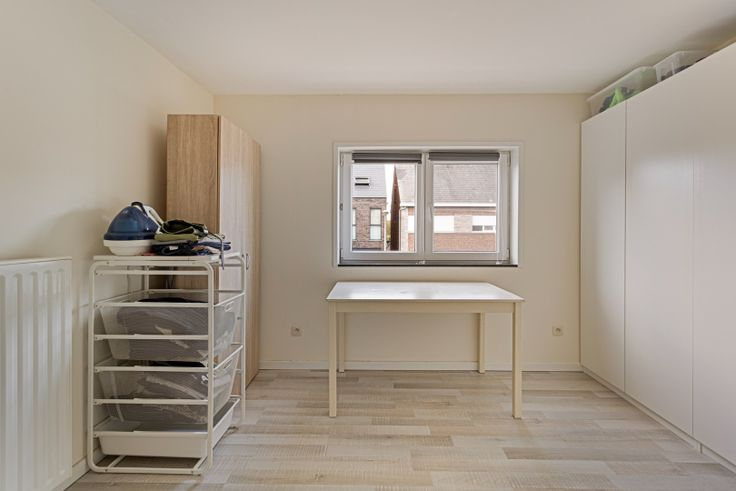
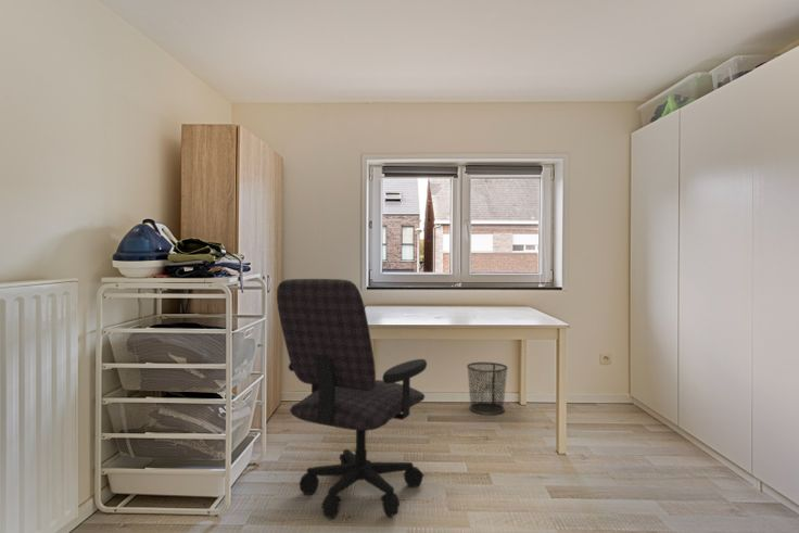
+ office chair (355, 385)
+ waste bin (486, 388)
